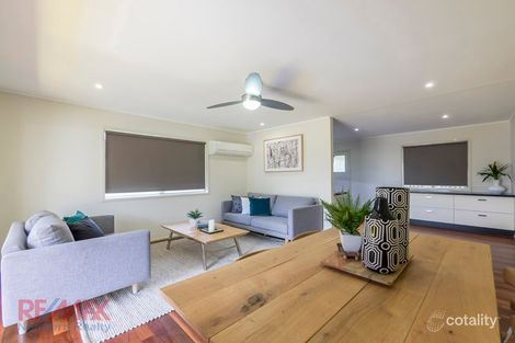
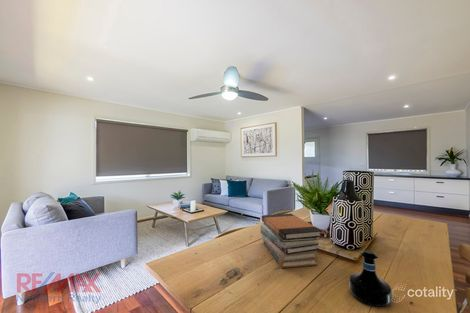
+ book stack (287, 236)
+ tequila bottle (369, 273)
